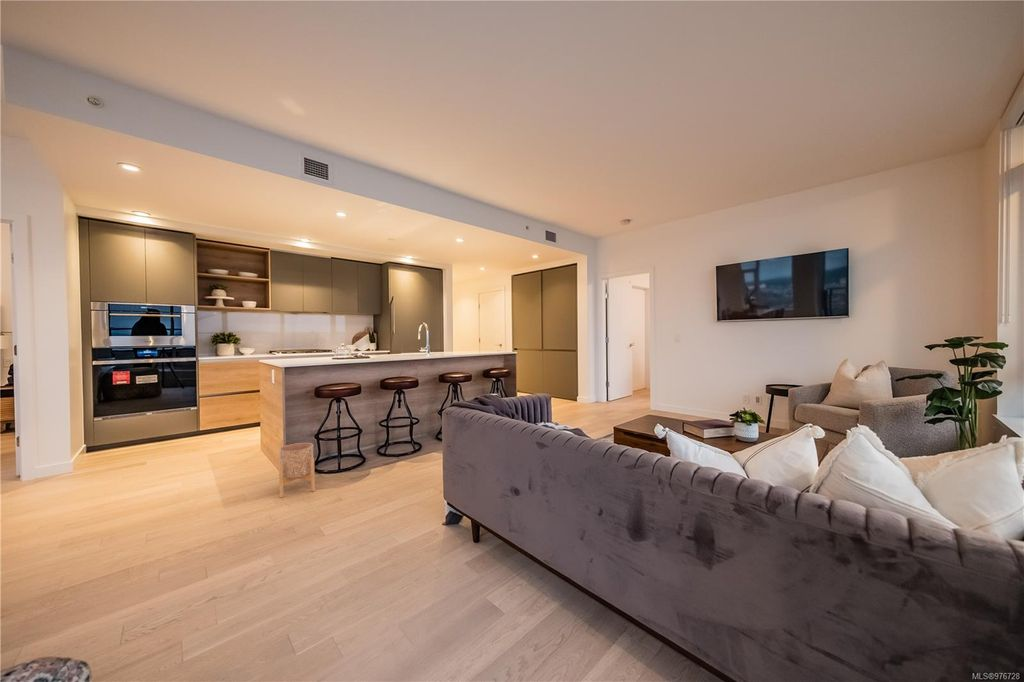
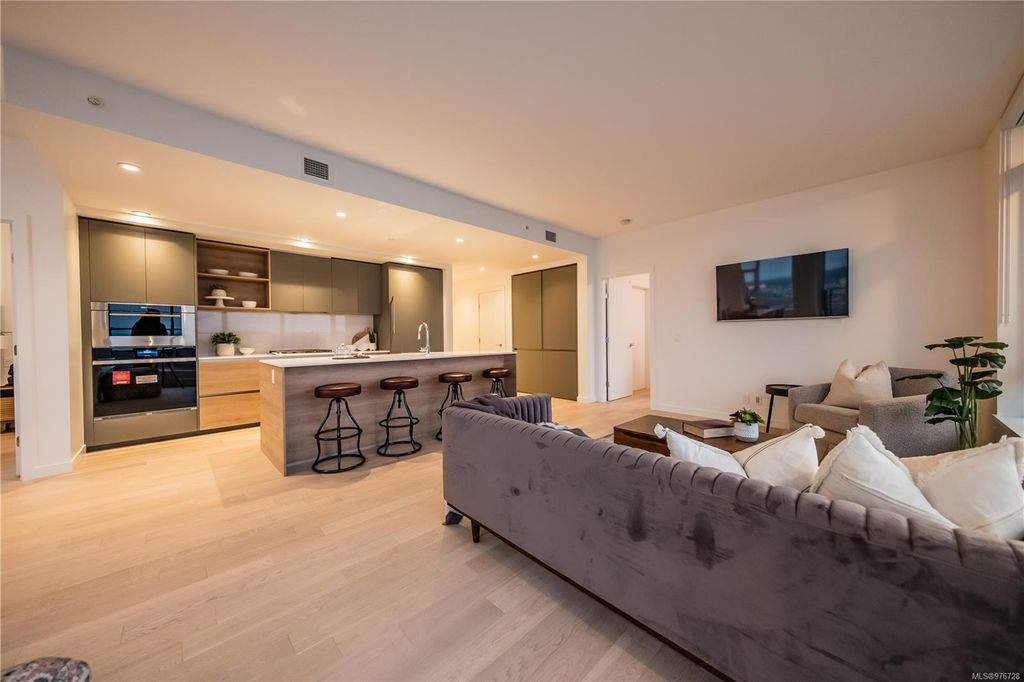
- planter (297, 467)
